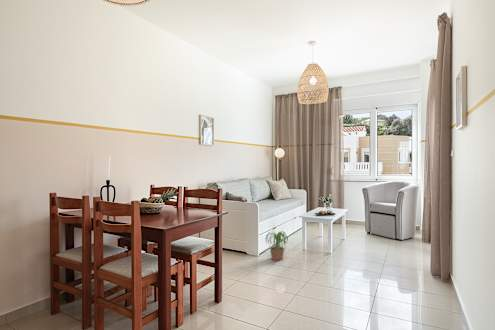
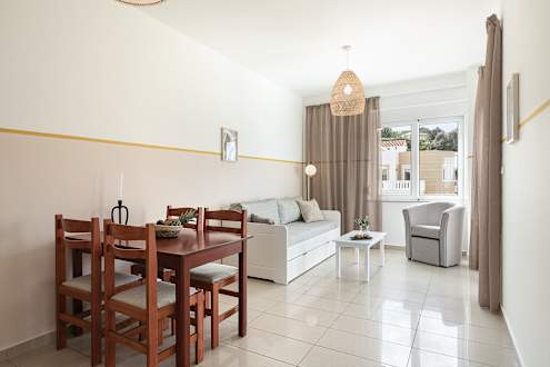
- potted plant (275, 245)
